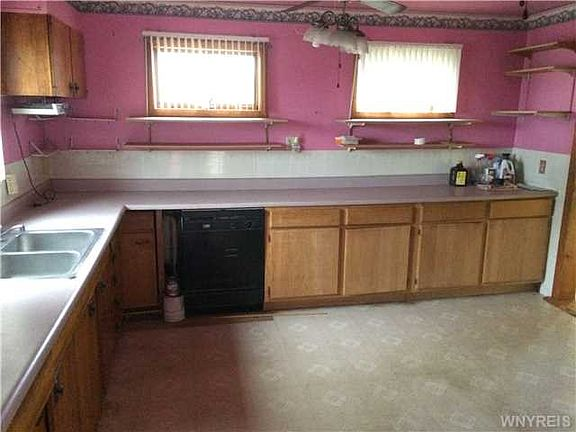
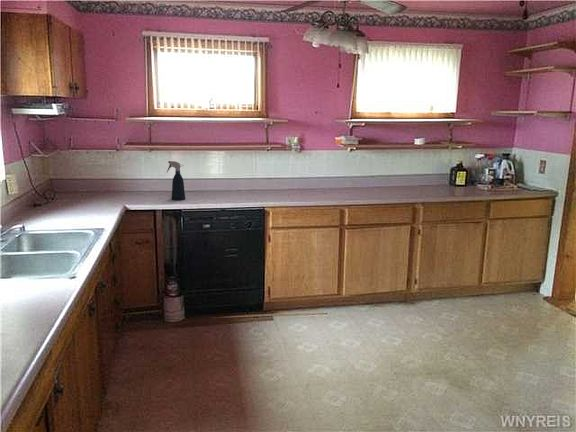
+ spray bottle (177, 180)
